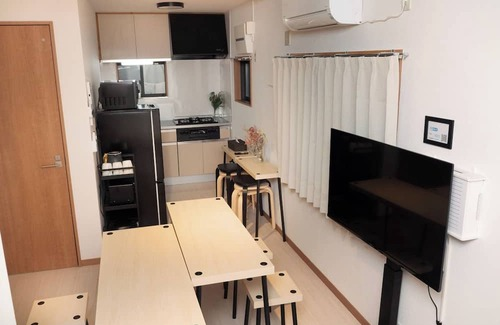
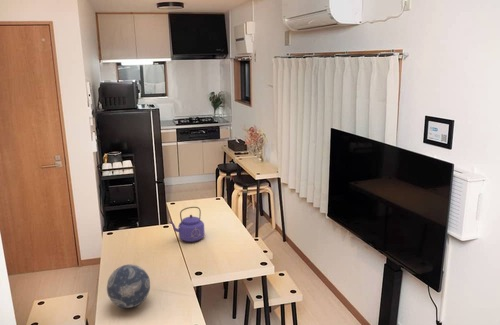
+ decorative ball (128, 285)
+ kettle (186, 223)
